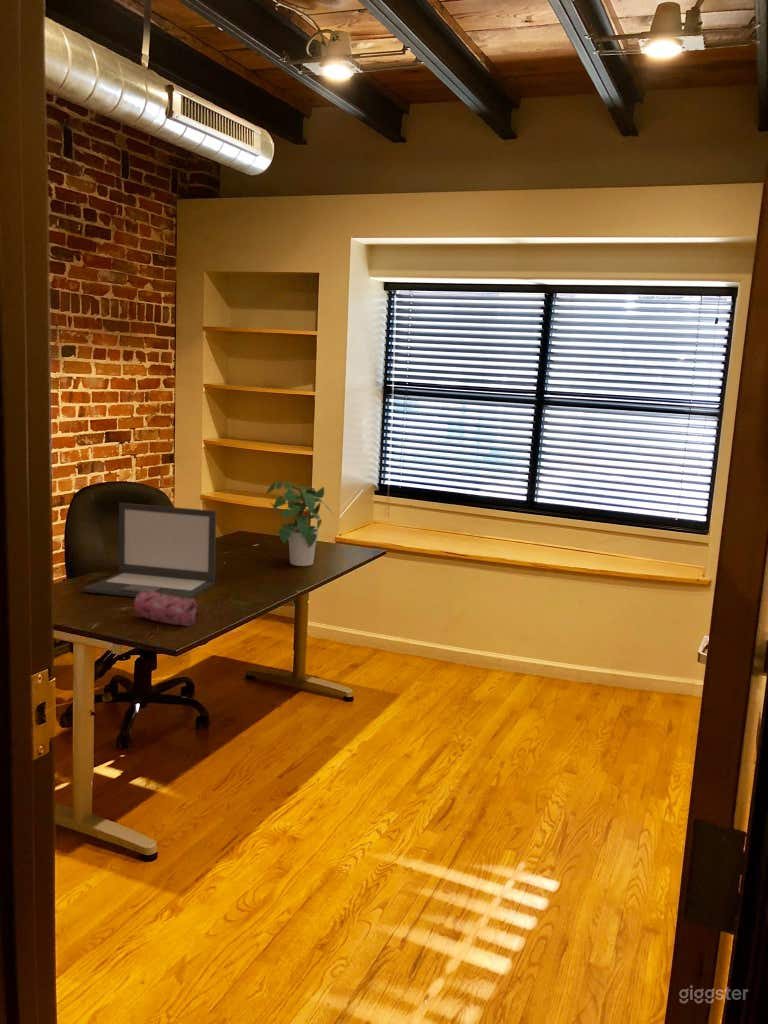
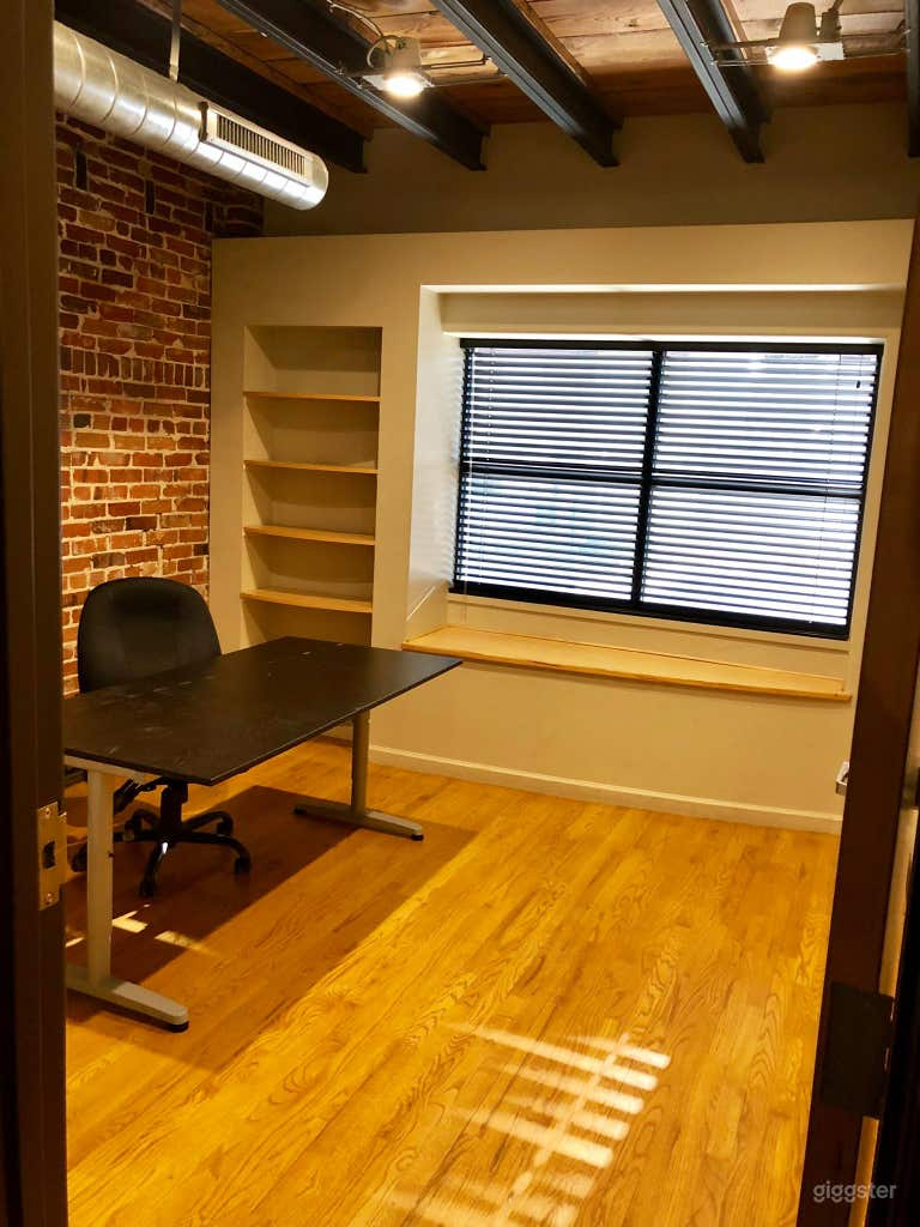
- pencil case (165, 607)
- potted plant (297, 523)
- laptop (151, 550)
